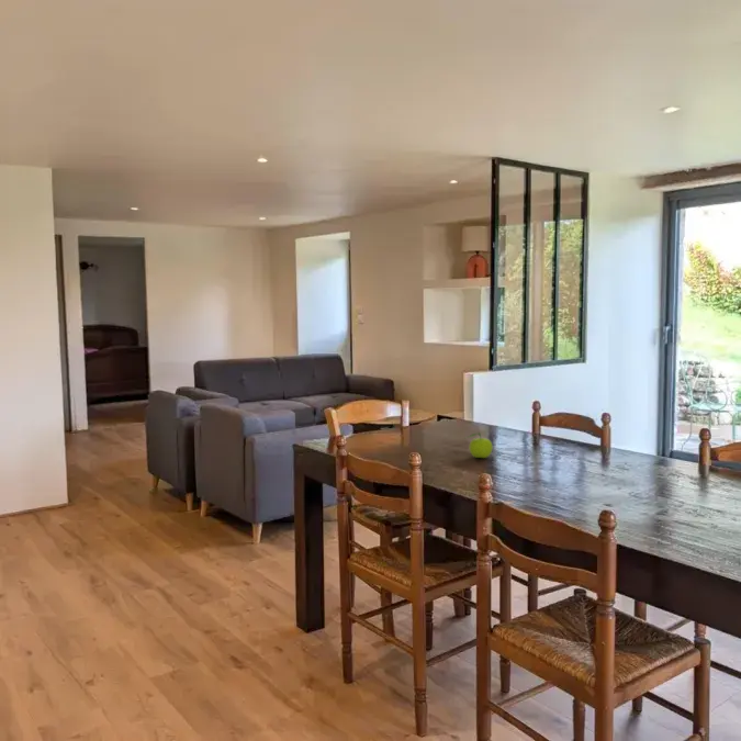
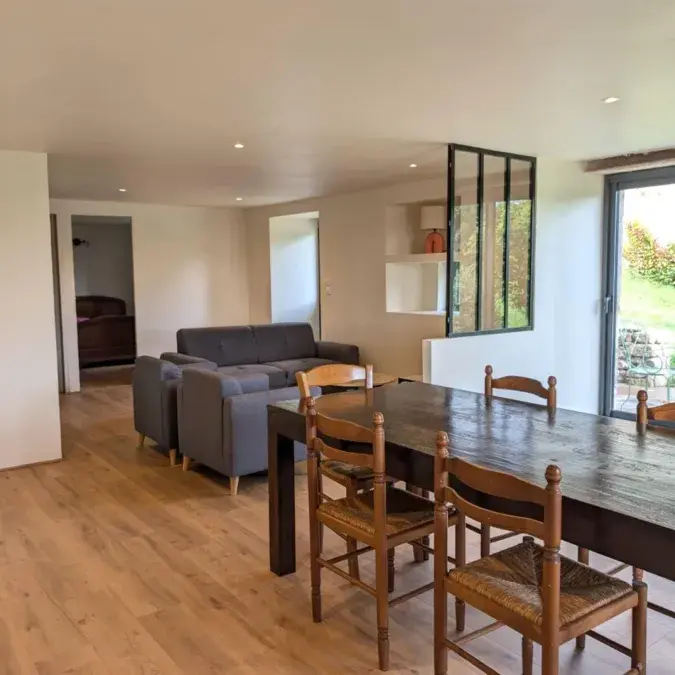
- fruit (476, 445)
